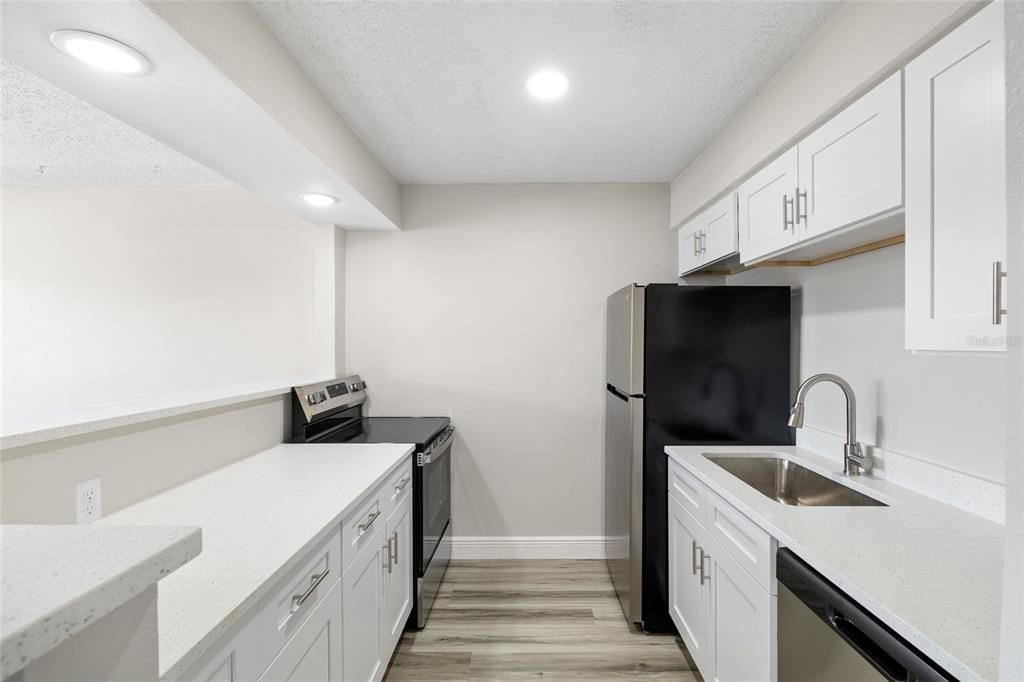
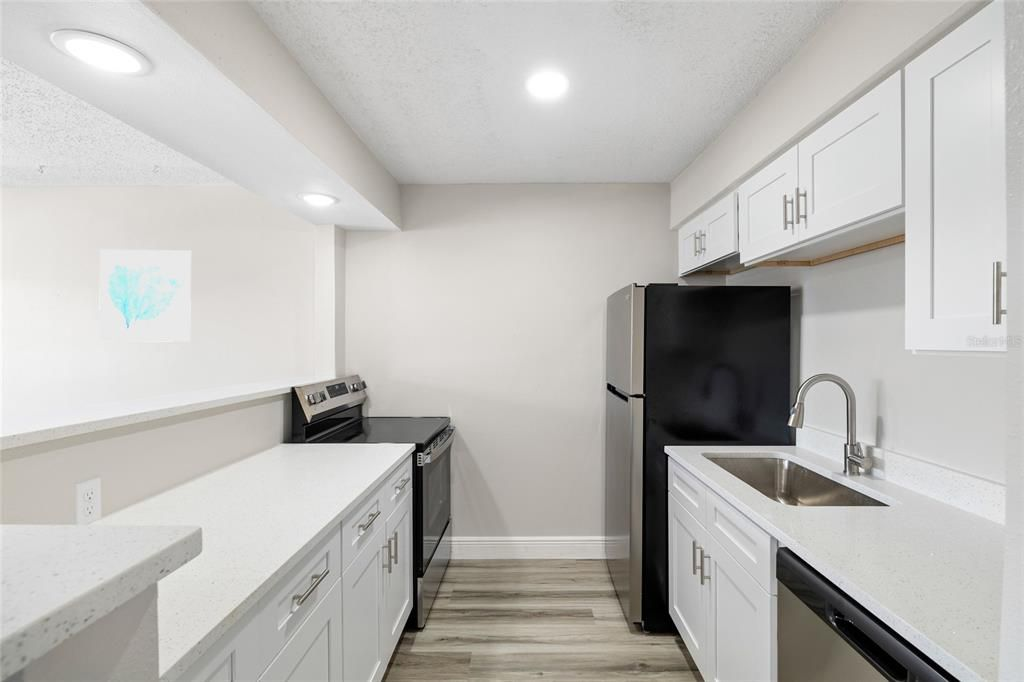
+ wall art (145, 295)
